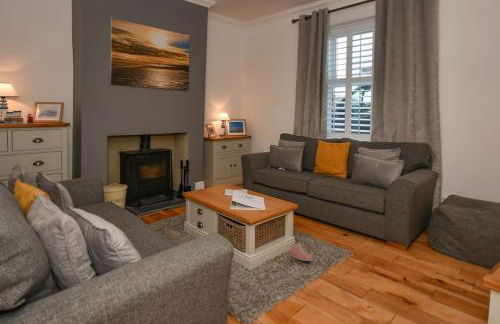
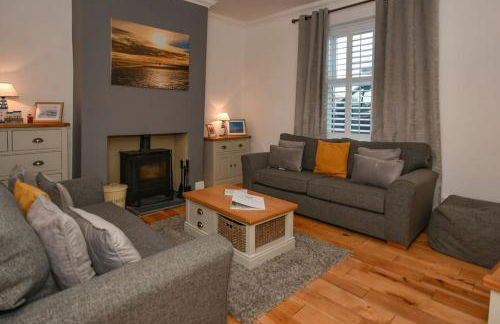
- sneaker (300, 251)
